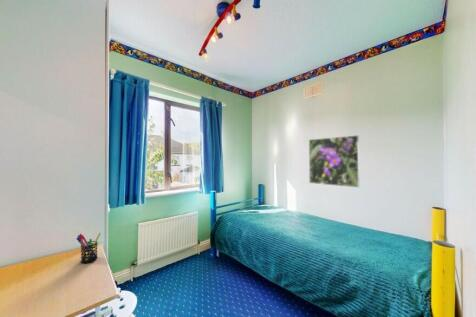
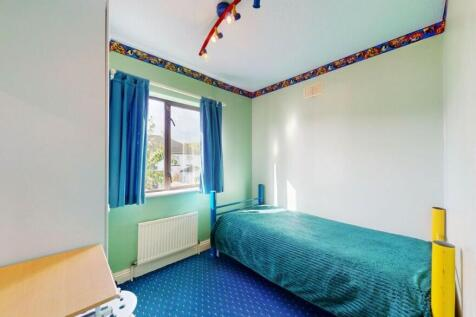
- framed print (331, 161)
- pen holder (88, 246)
